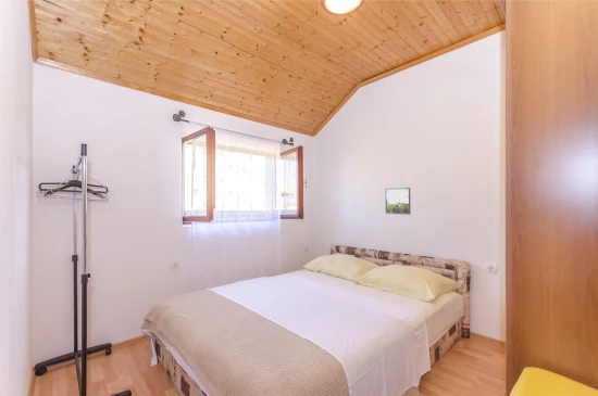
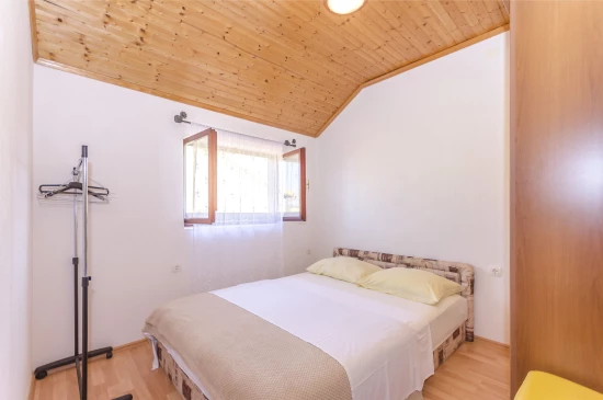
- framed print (397, 201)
